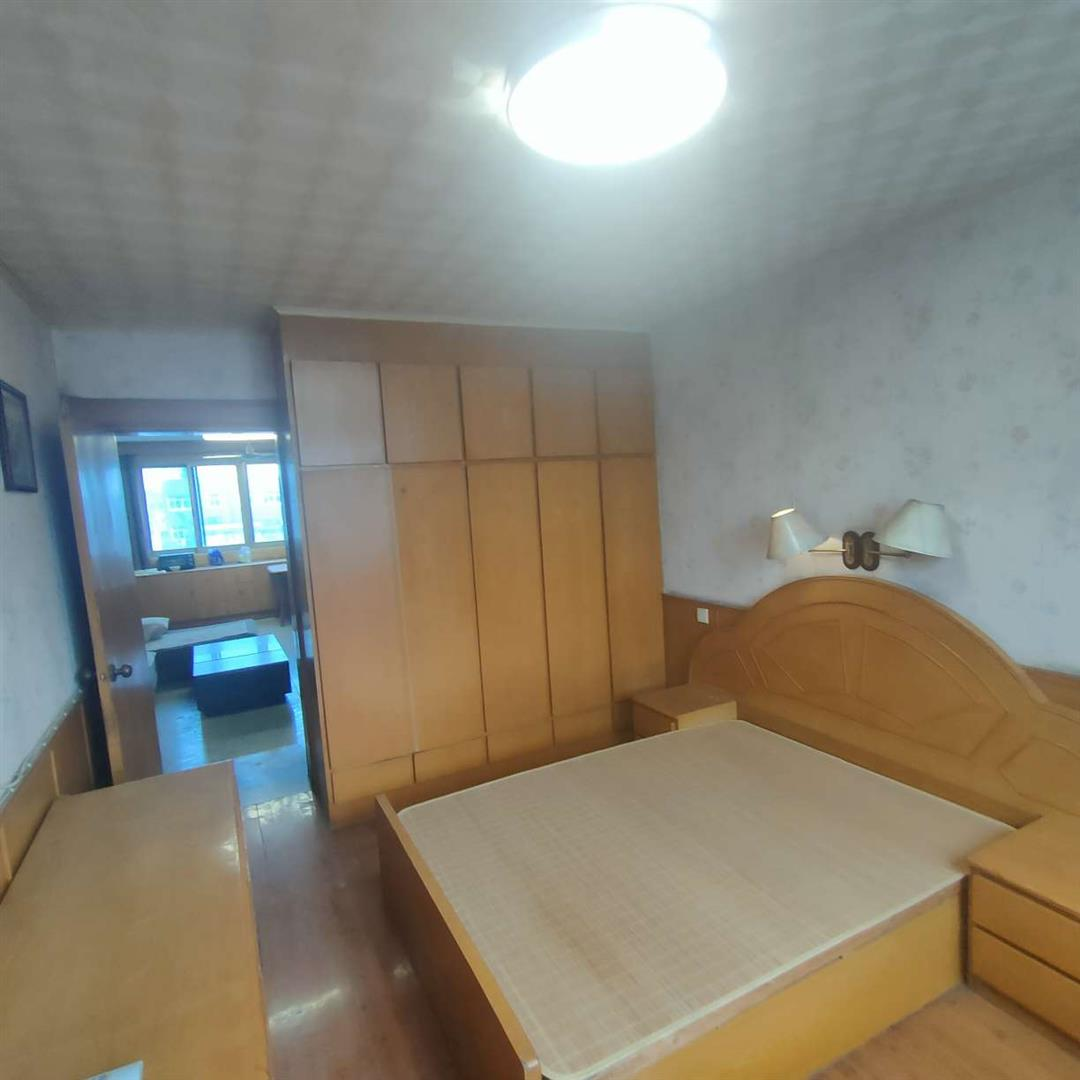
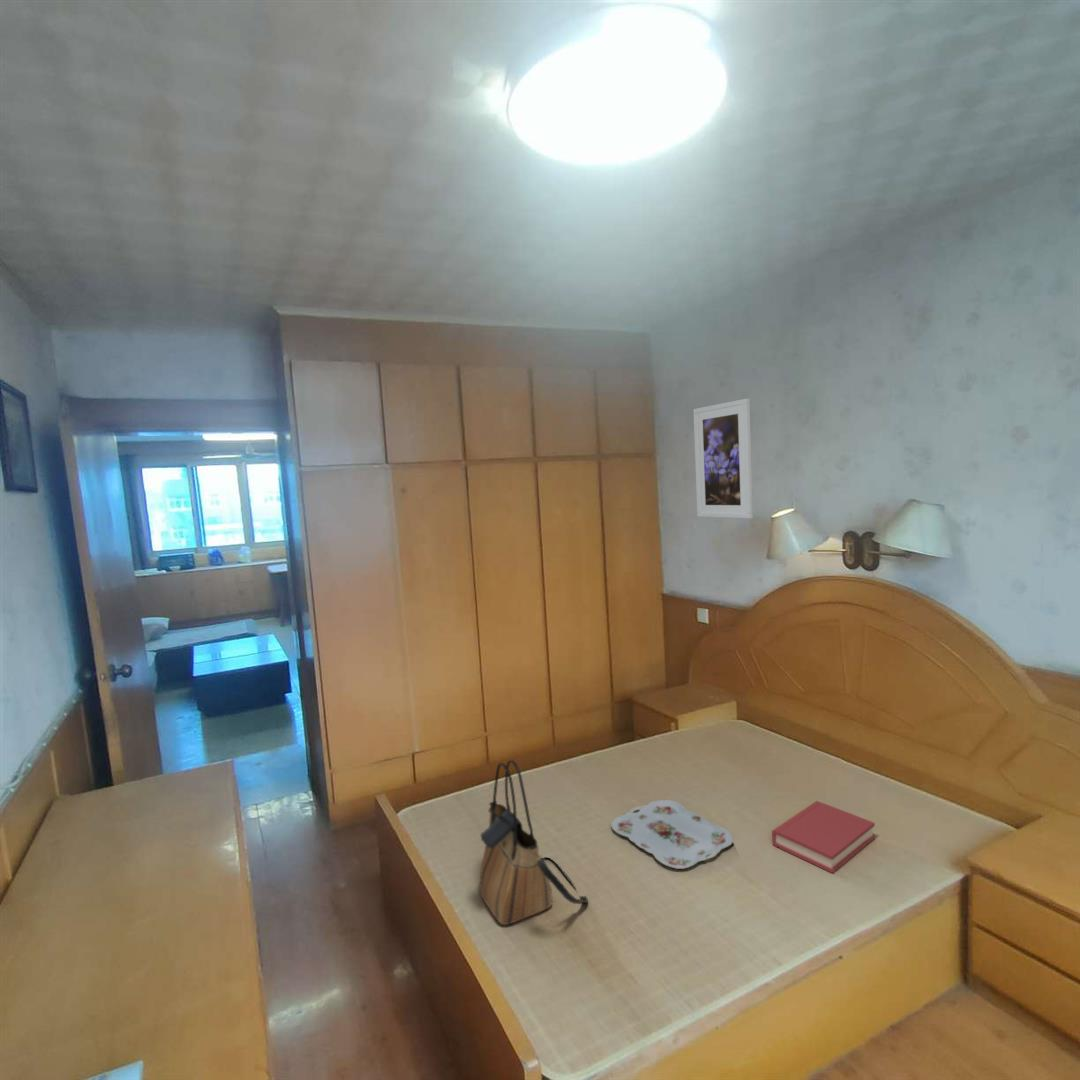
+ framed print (721, 461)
+ serving tray (670, 832)
+ hardback book (823, 833)
+ tote bag (530, 829)
